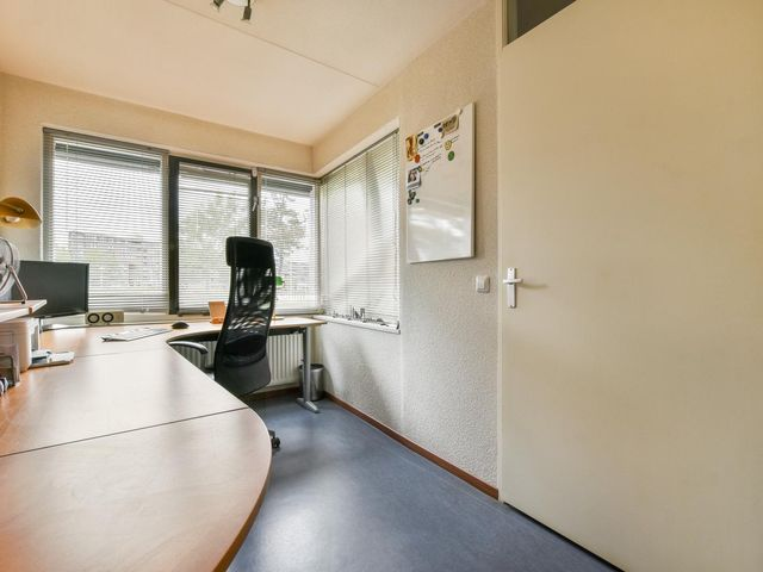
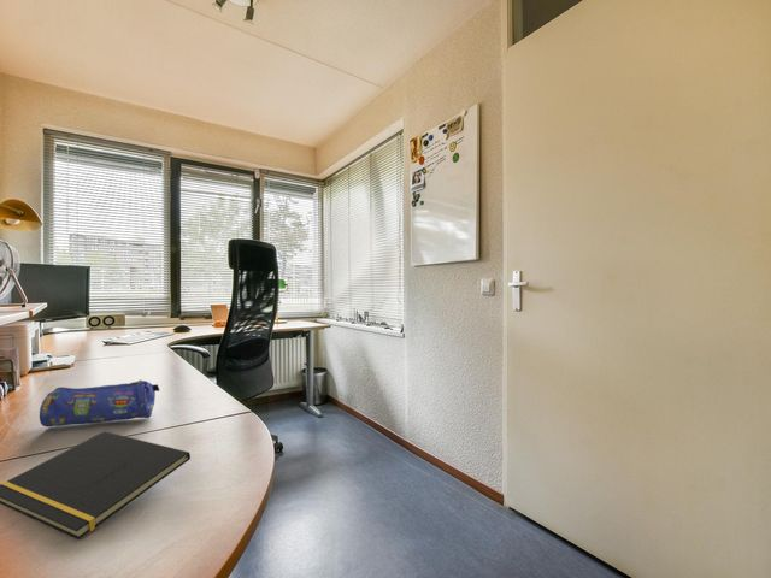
+ notepad (94, 473)
+ pencil case (102, 402)
